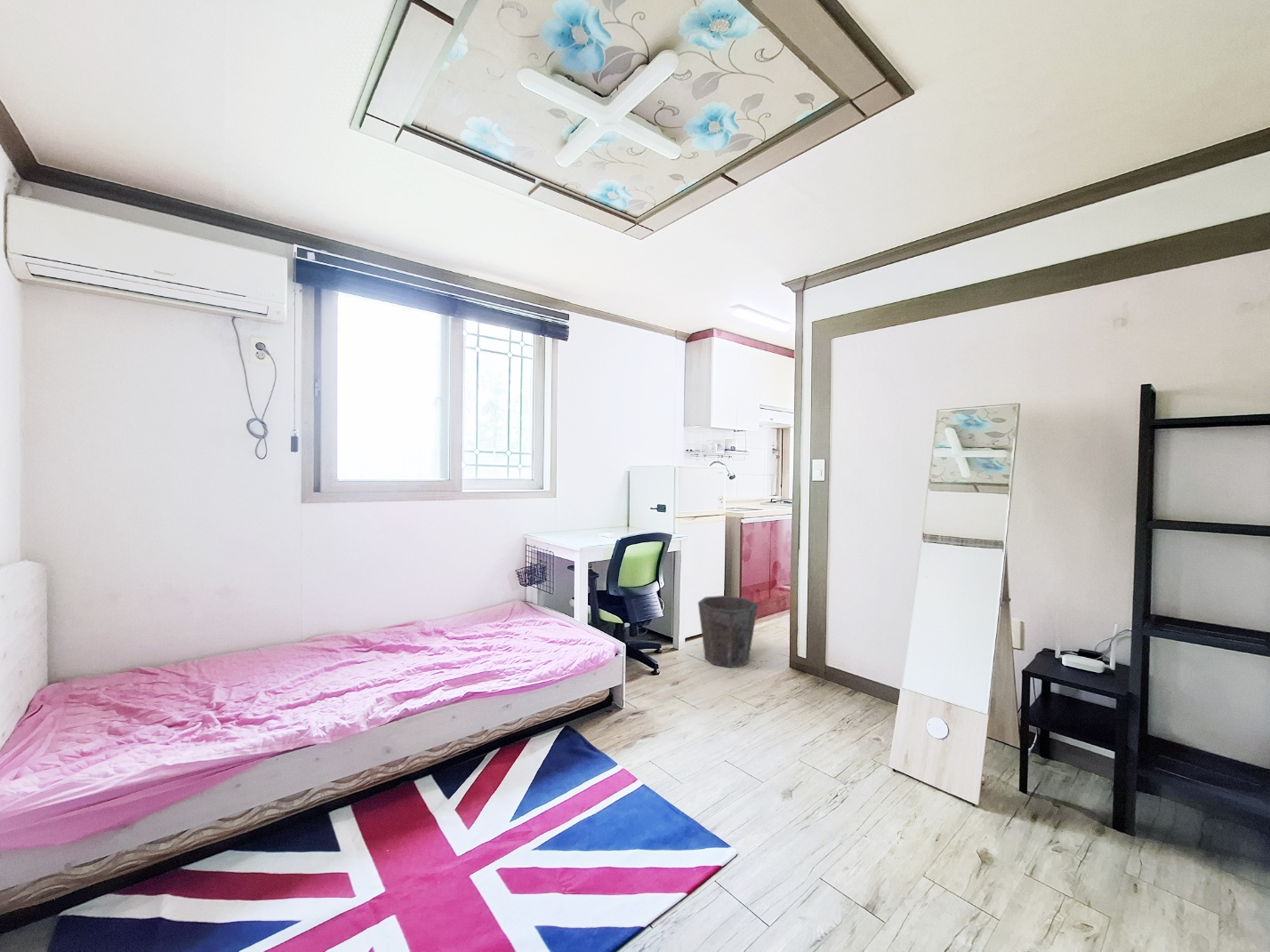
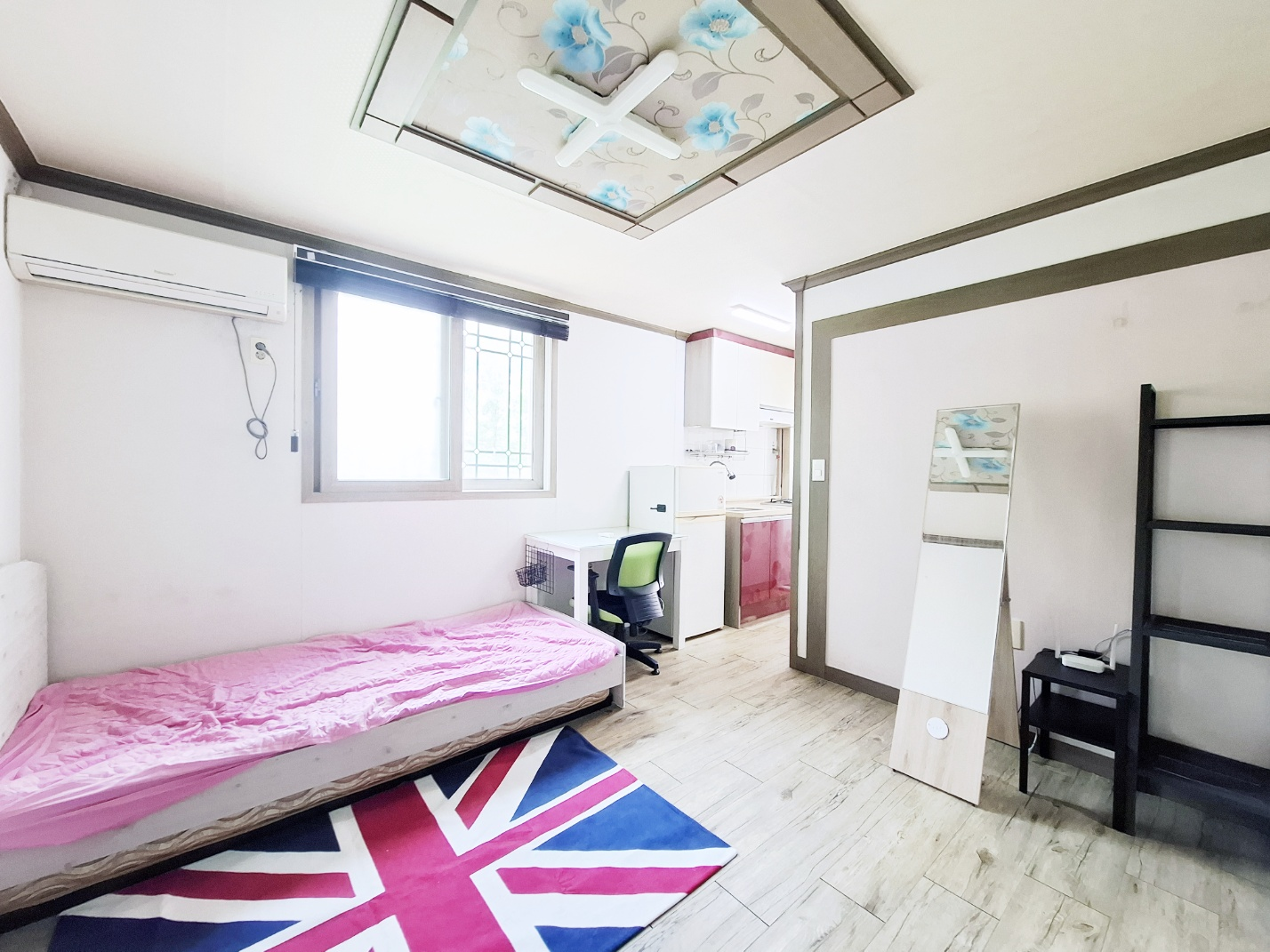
- waste bin (727, 631)
